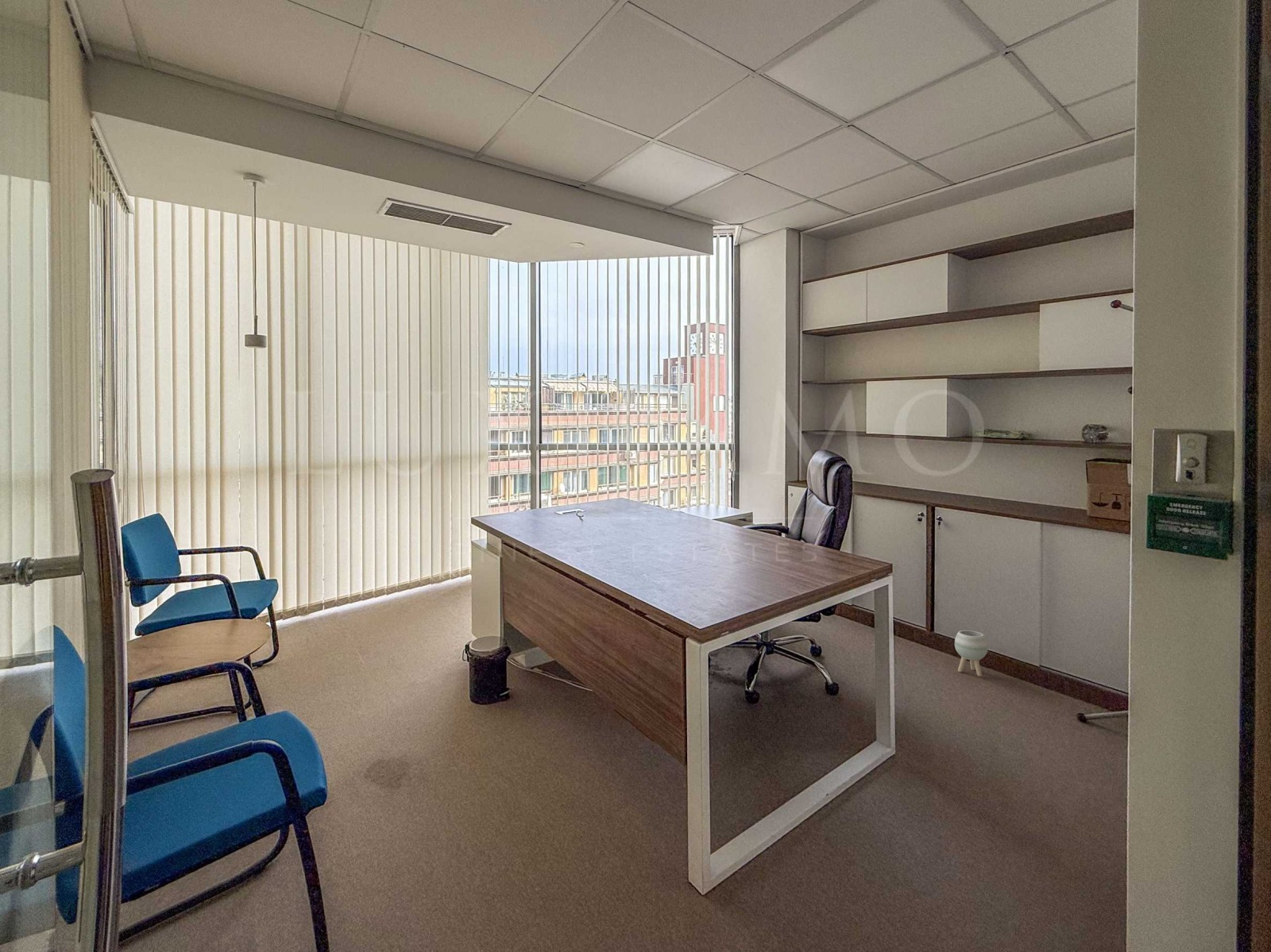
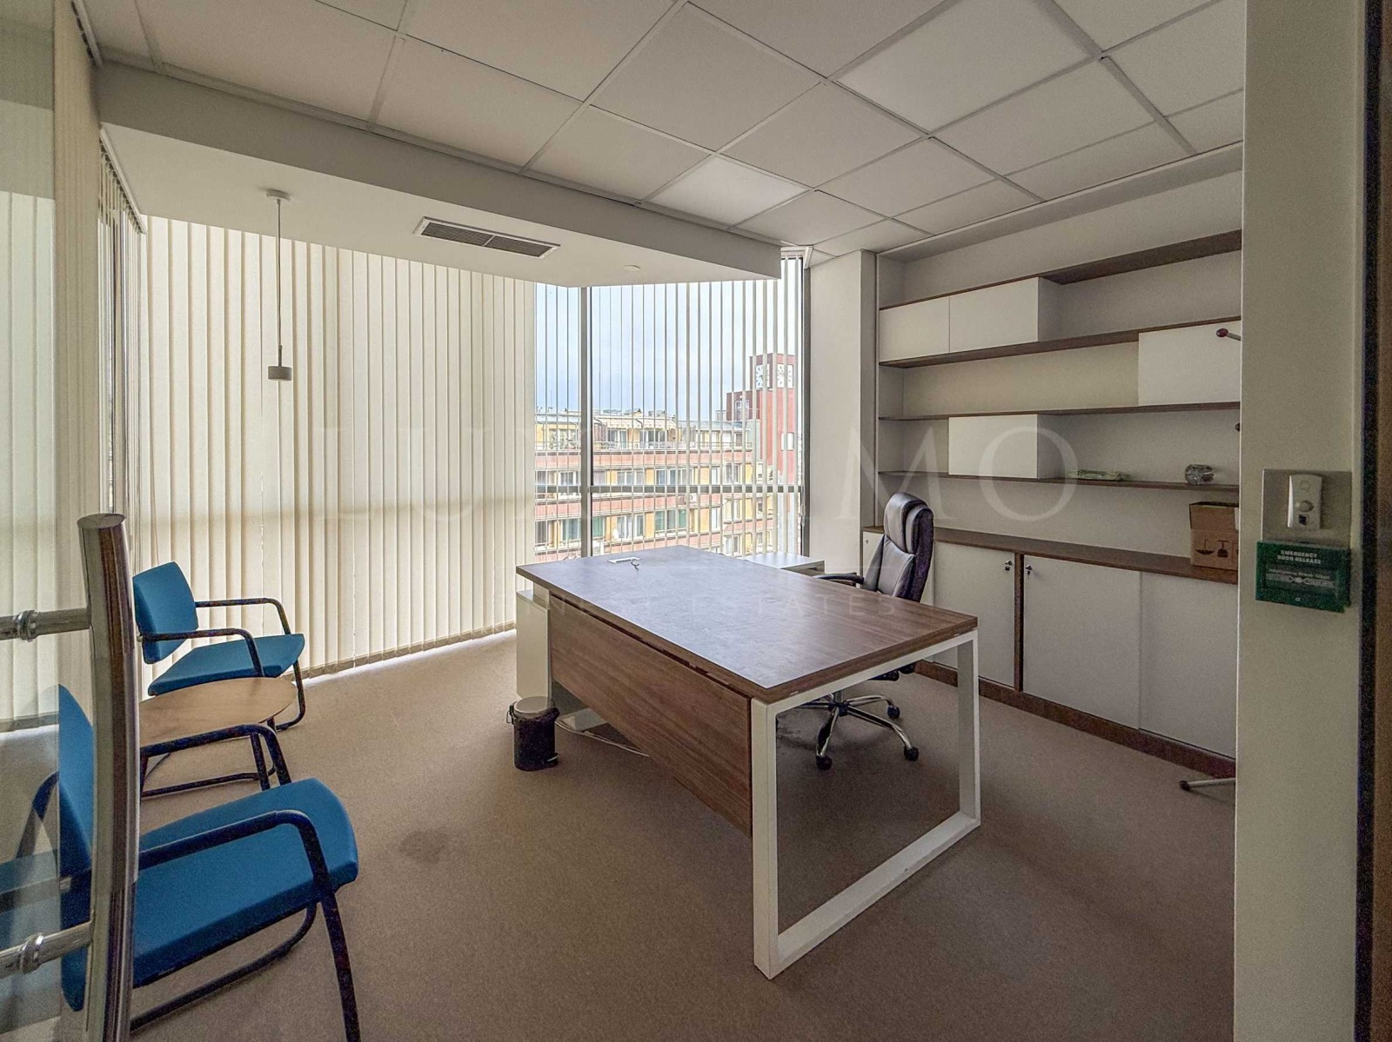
- planter (971, 653)
